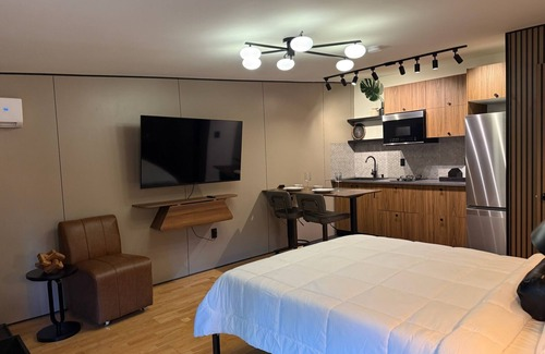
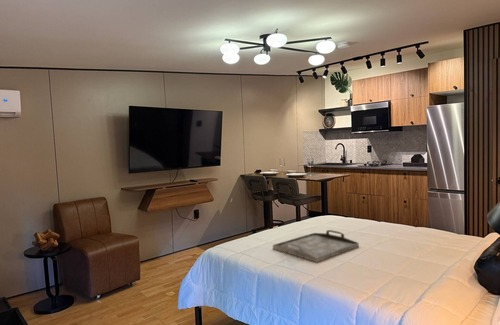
+ serving tray (315, 242)
